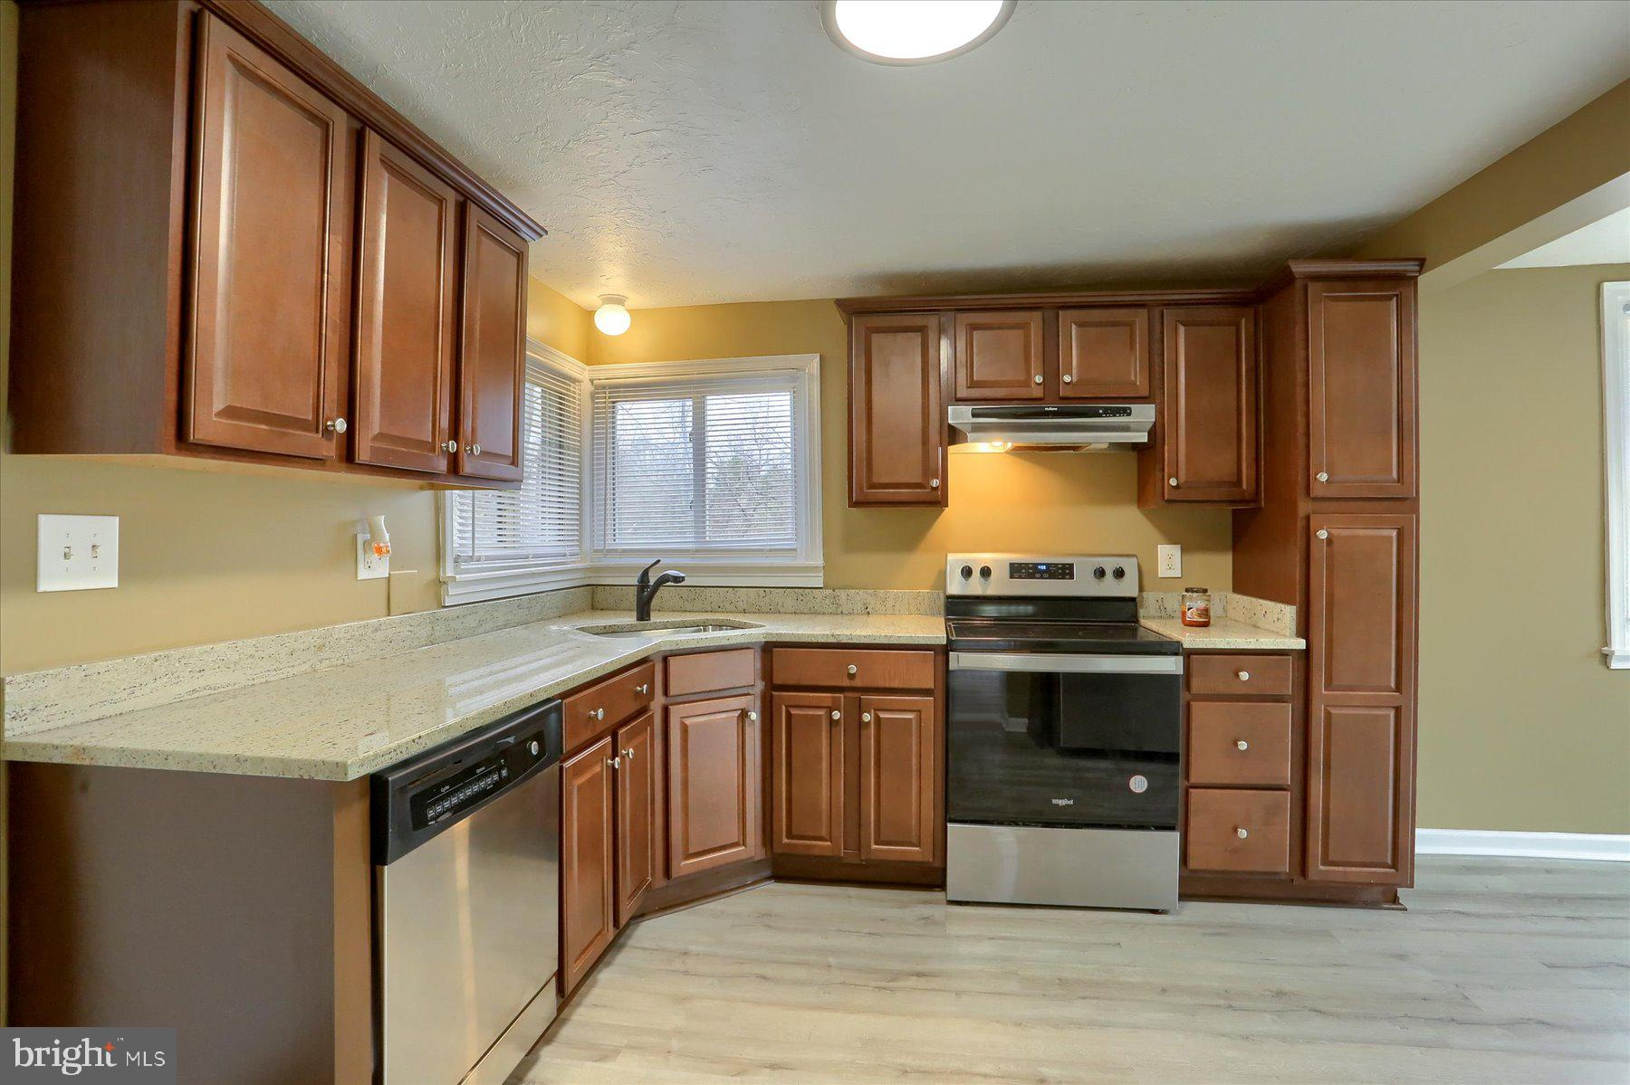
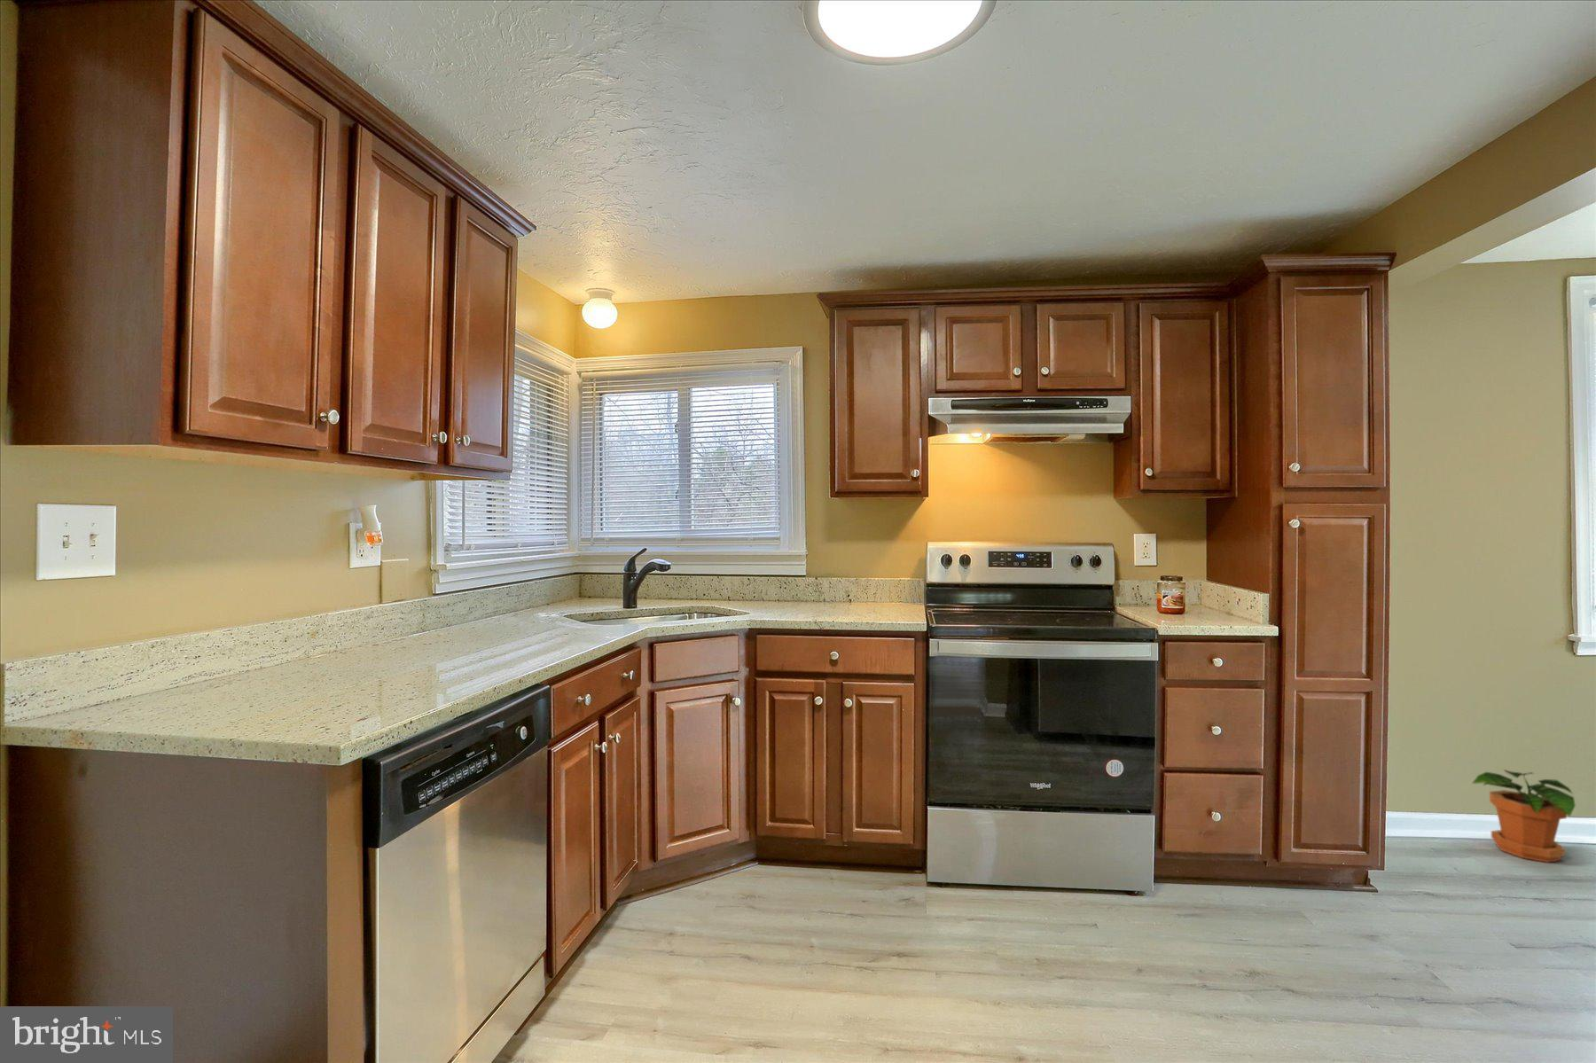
+ potted plant (1527, 816)
